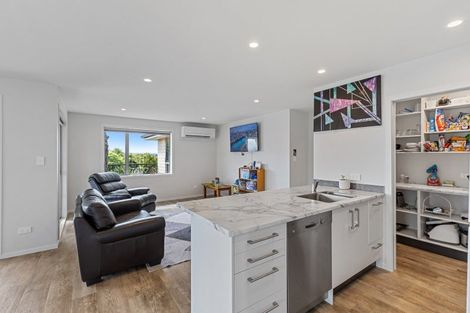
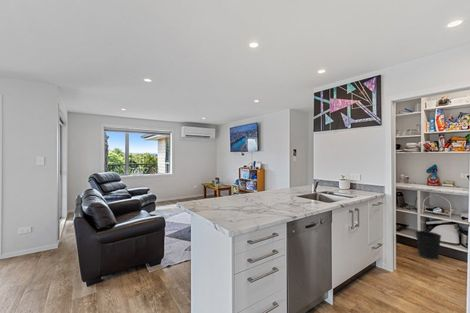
+ wastebasket (428, 244)
